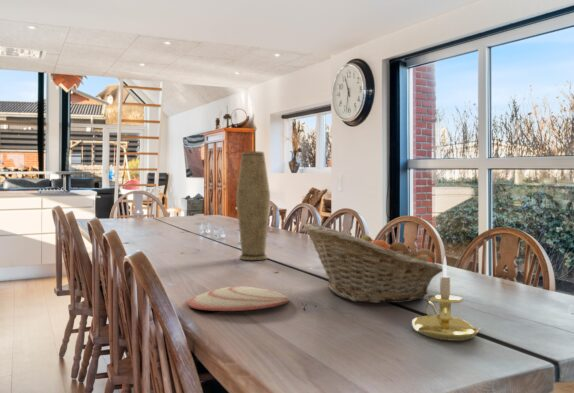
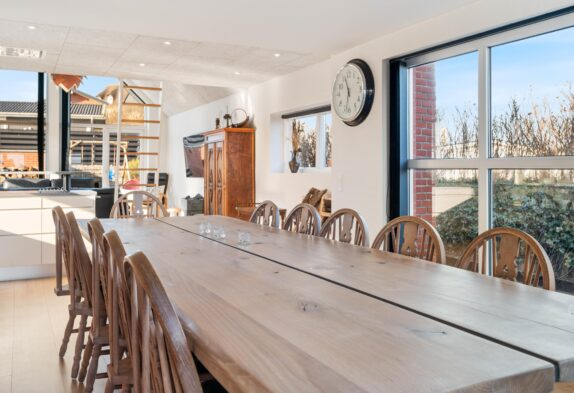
- fruit basket (369, 258)
- candle holder (442, 293)
- vase (253, 205)
- plate (238, 295)
